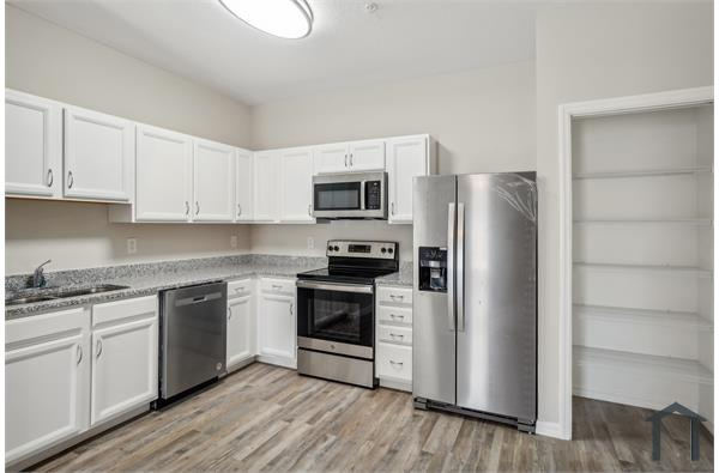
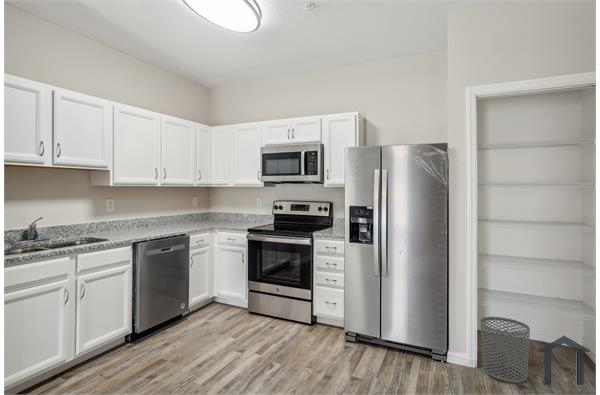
+ waste bin (504, 348)
